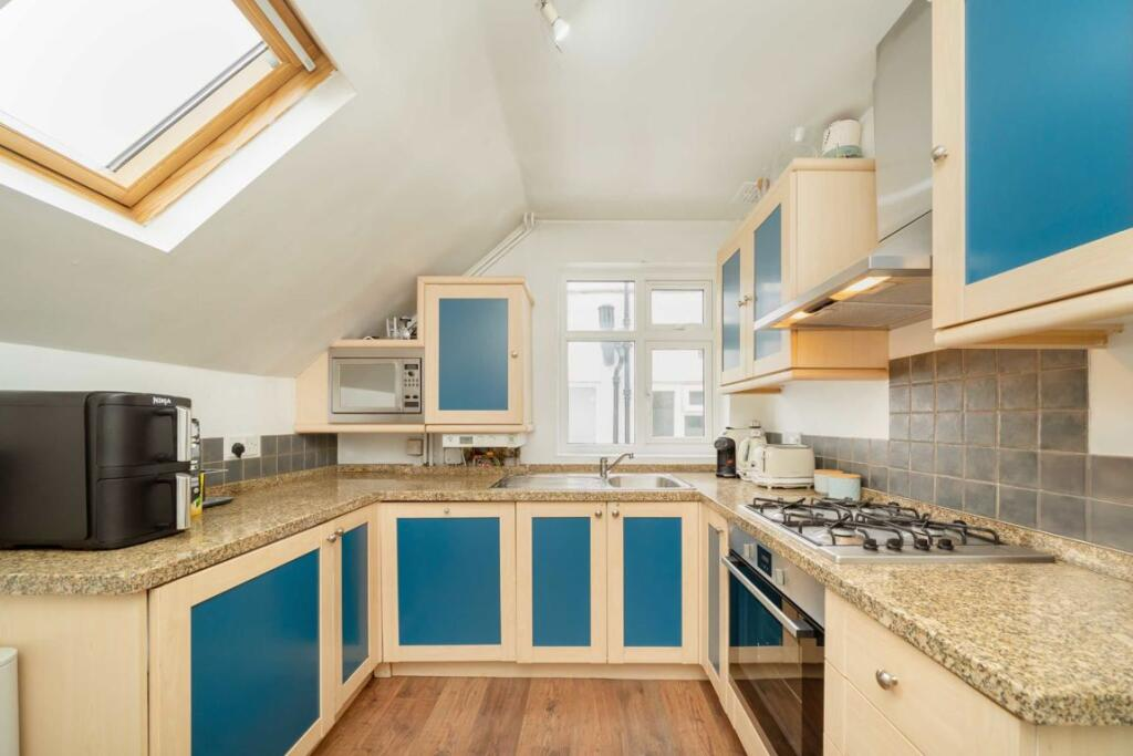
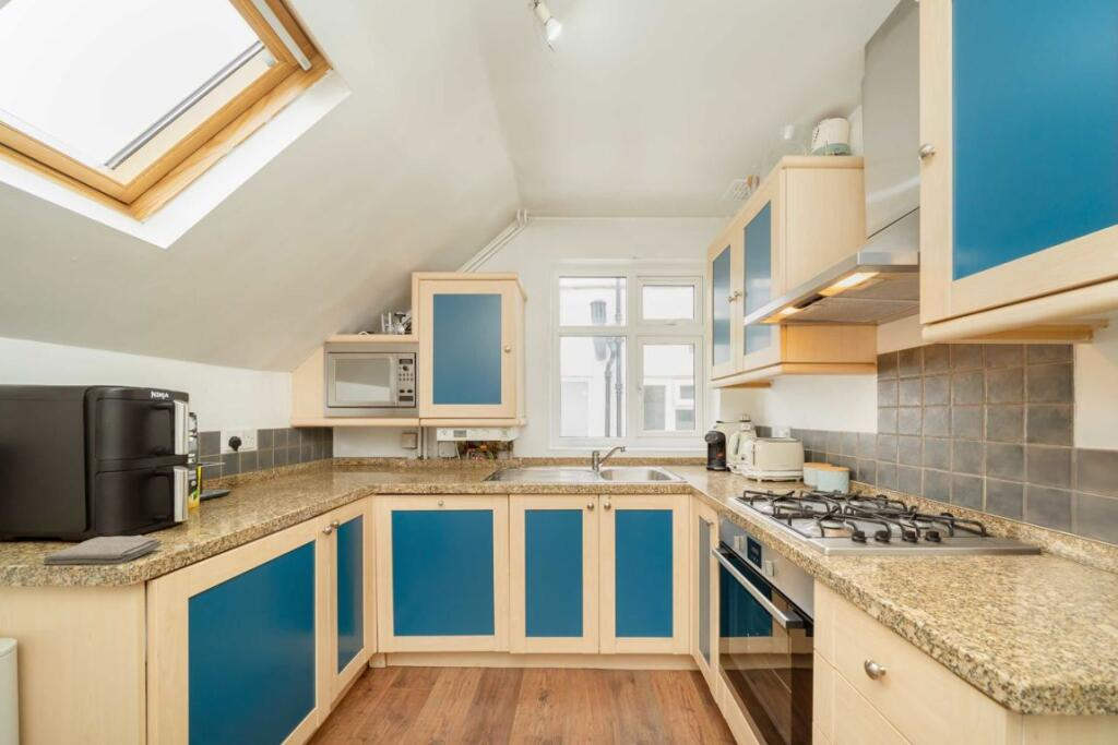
+ washcloth (106, 549)
